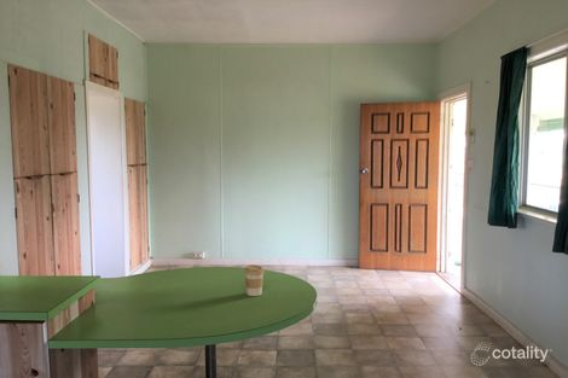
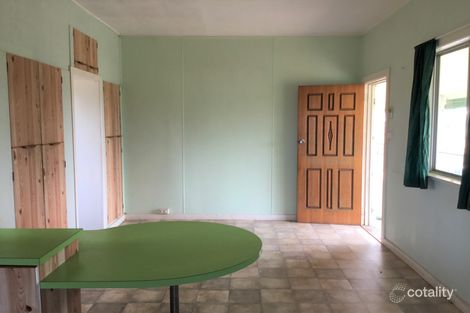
- coffee cup (254, 279)
